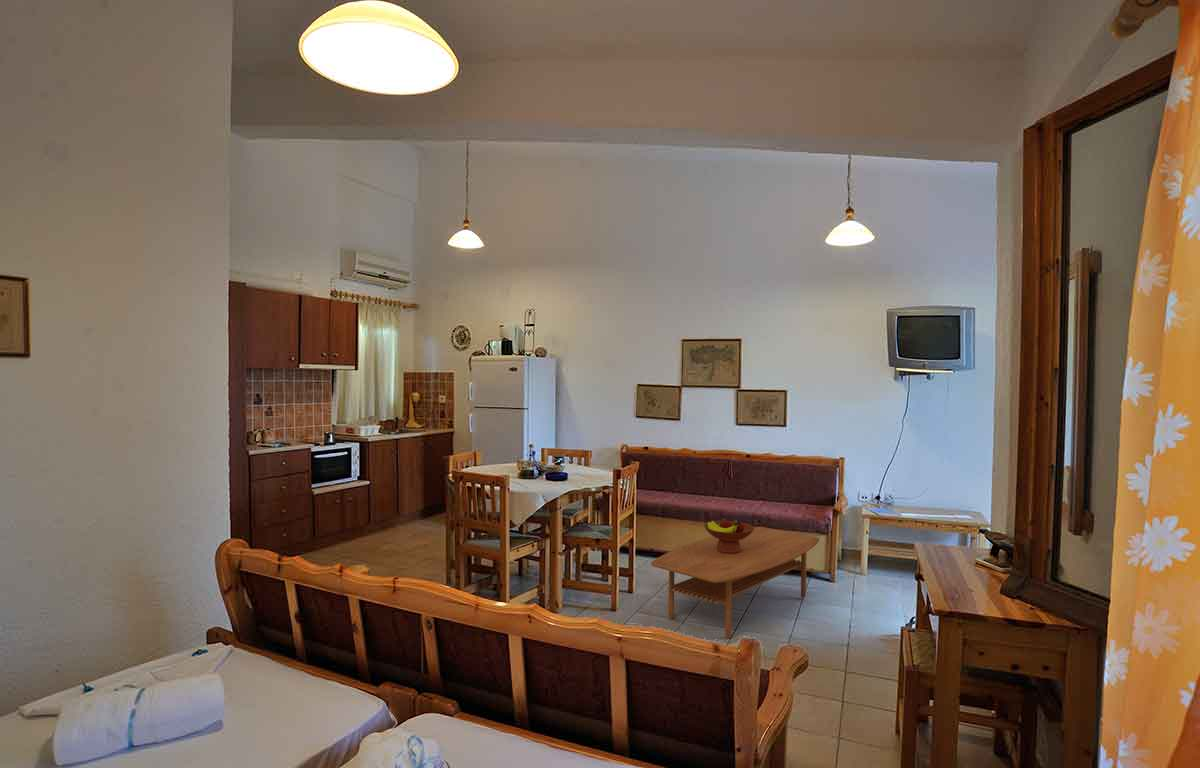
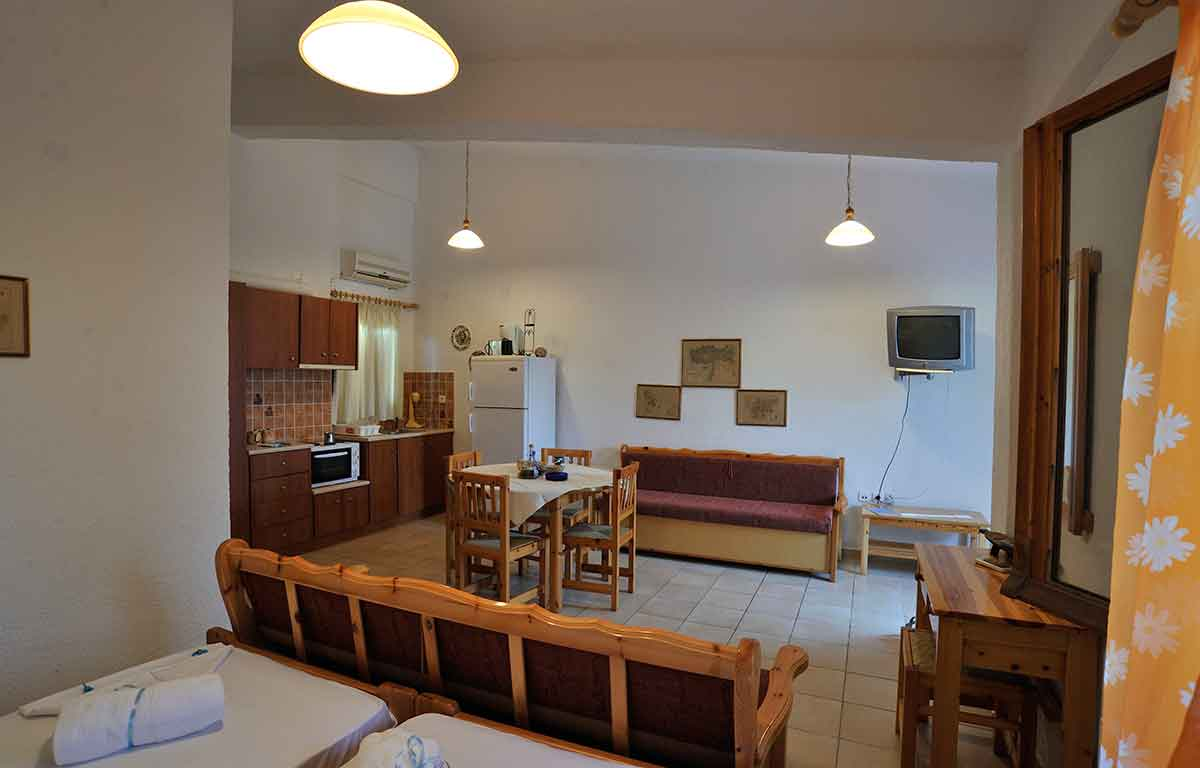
- fruit bowl (728, 533)
- coffee table (740, 578)
